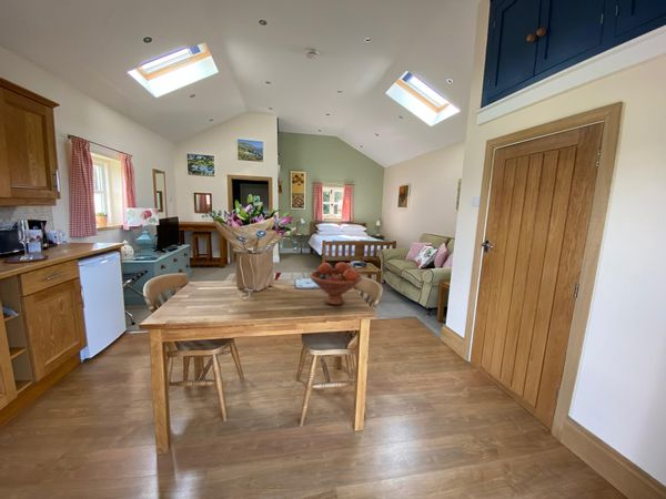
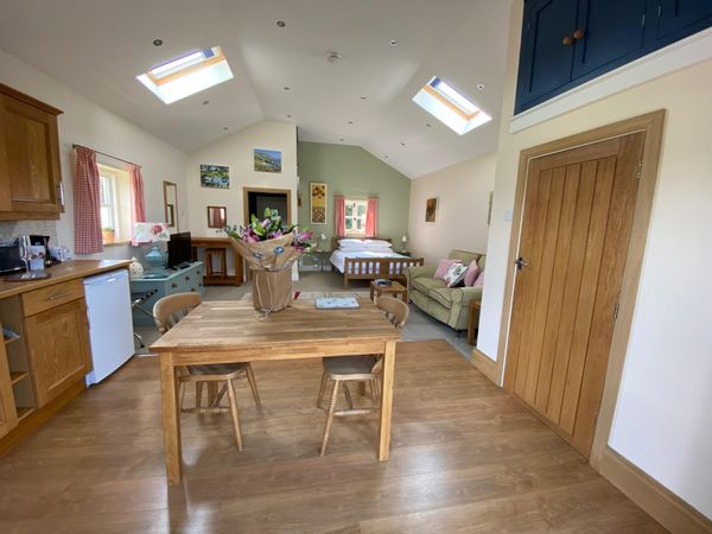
- fruit bowl (335, 283)
